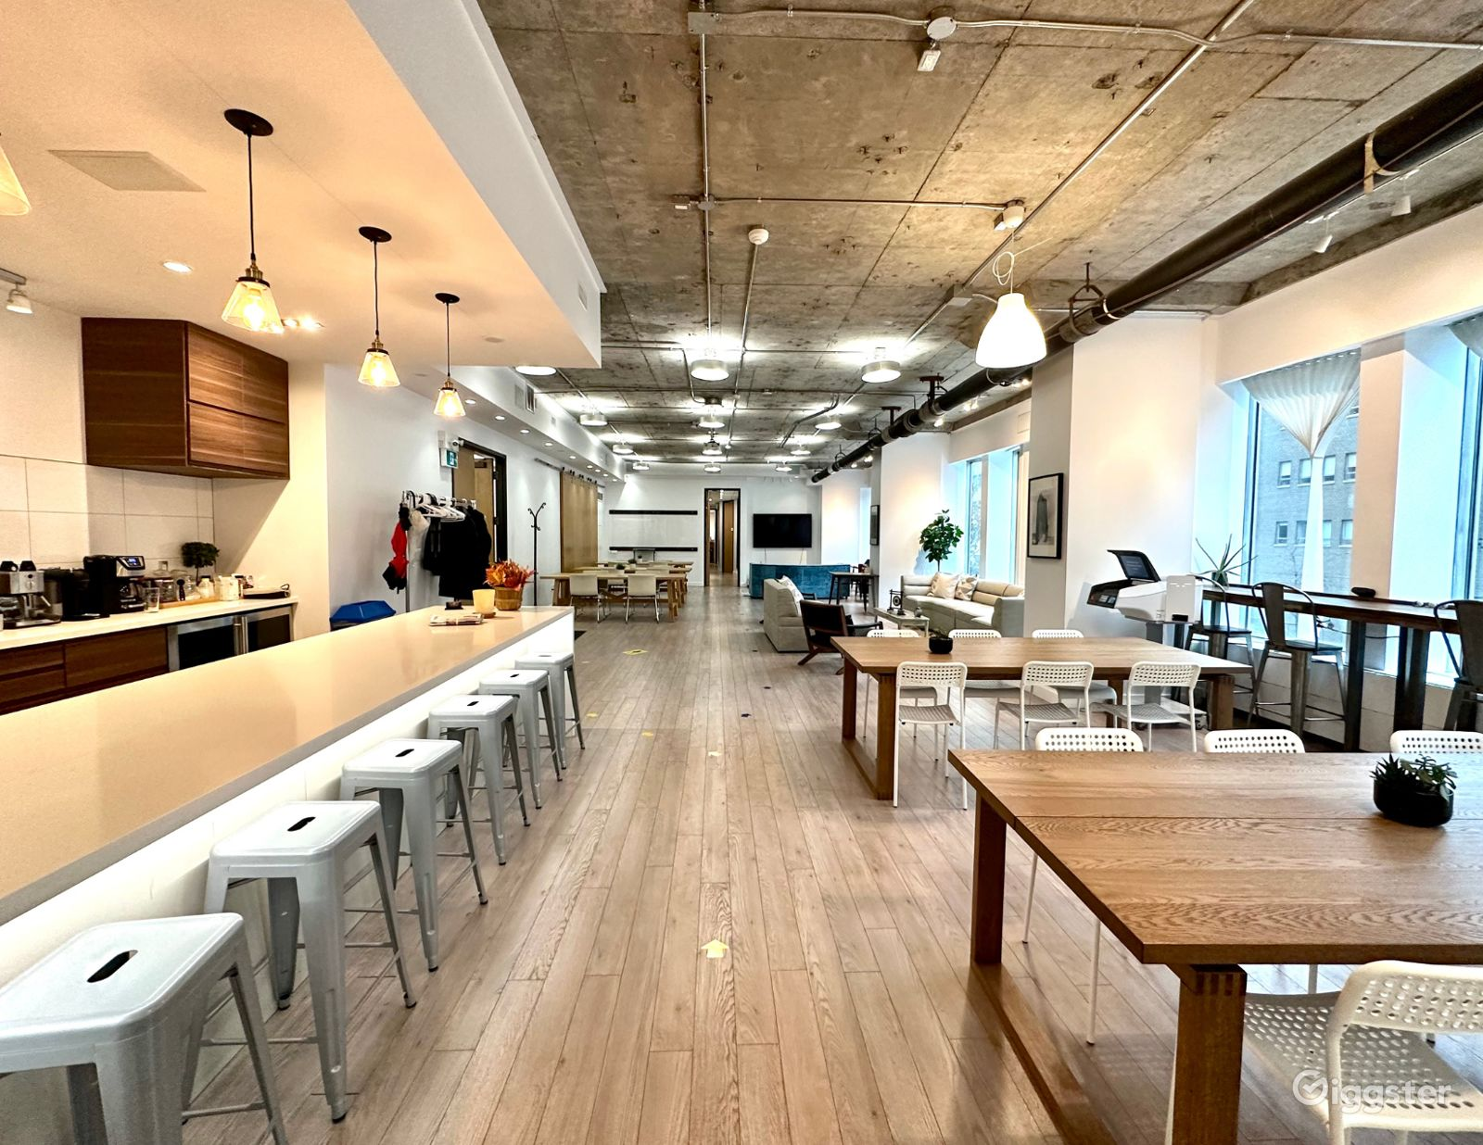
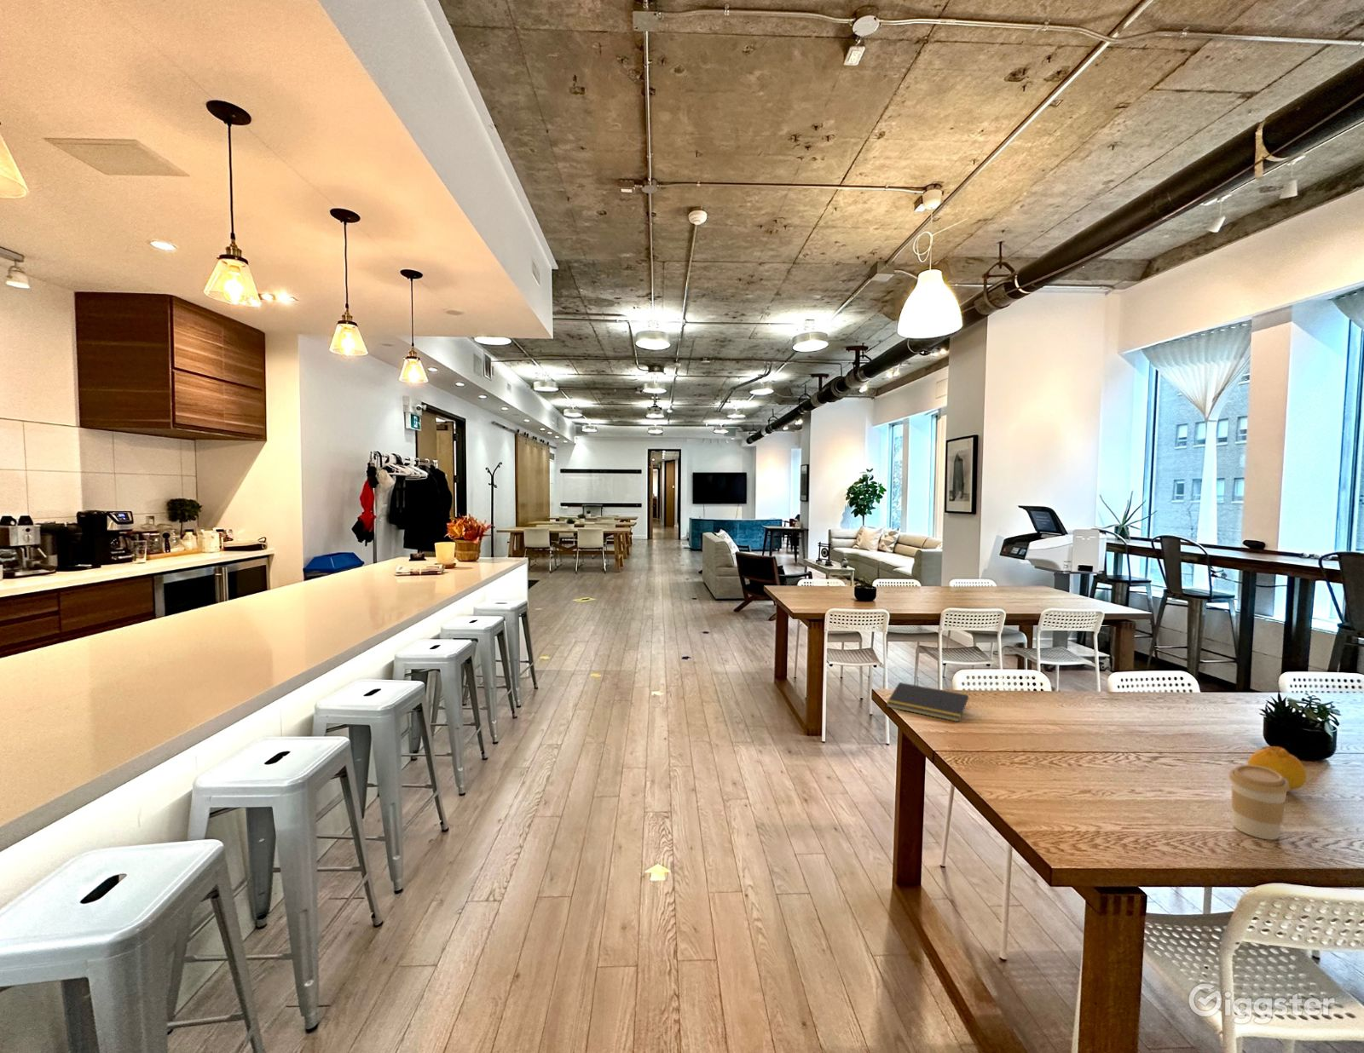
+ notepad (927, 700)
+ fruit (1277, 767)
+ coffee cup (1257, 800)
